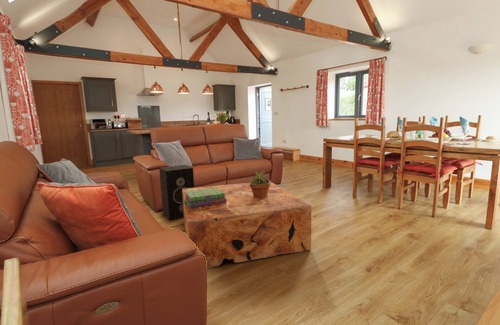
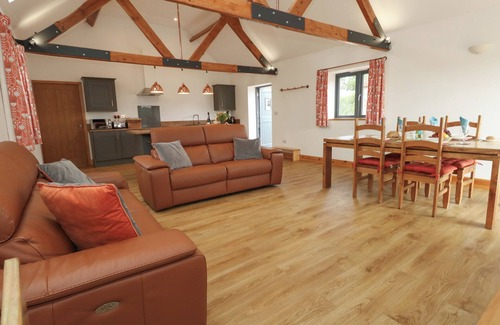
- coffee table (238, 215)
- potted plant (259, 182)
- stack of books (204, 196)
- speaker (177, 190)
